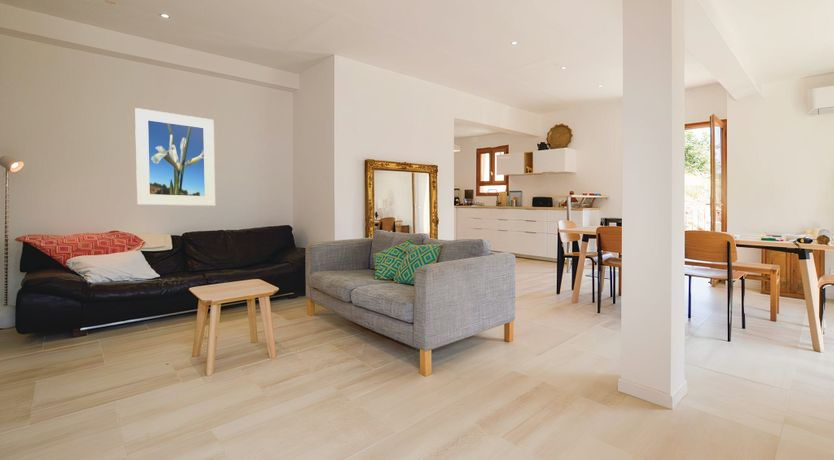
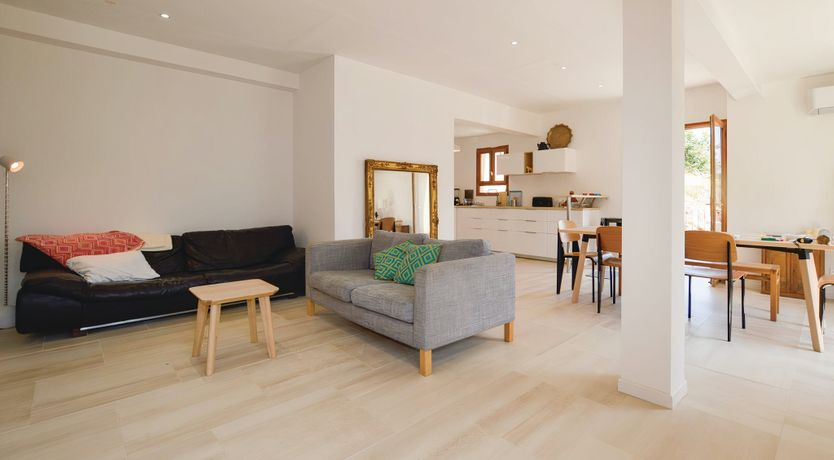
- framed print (177, 159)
